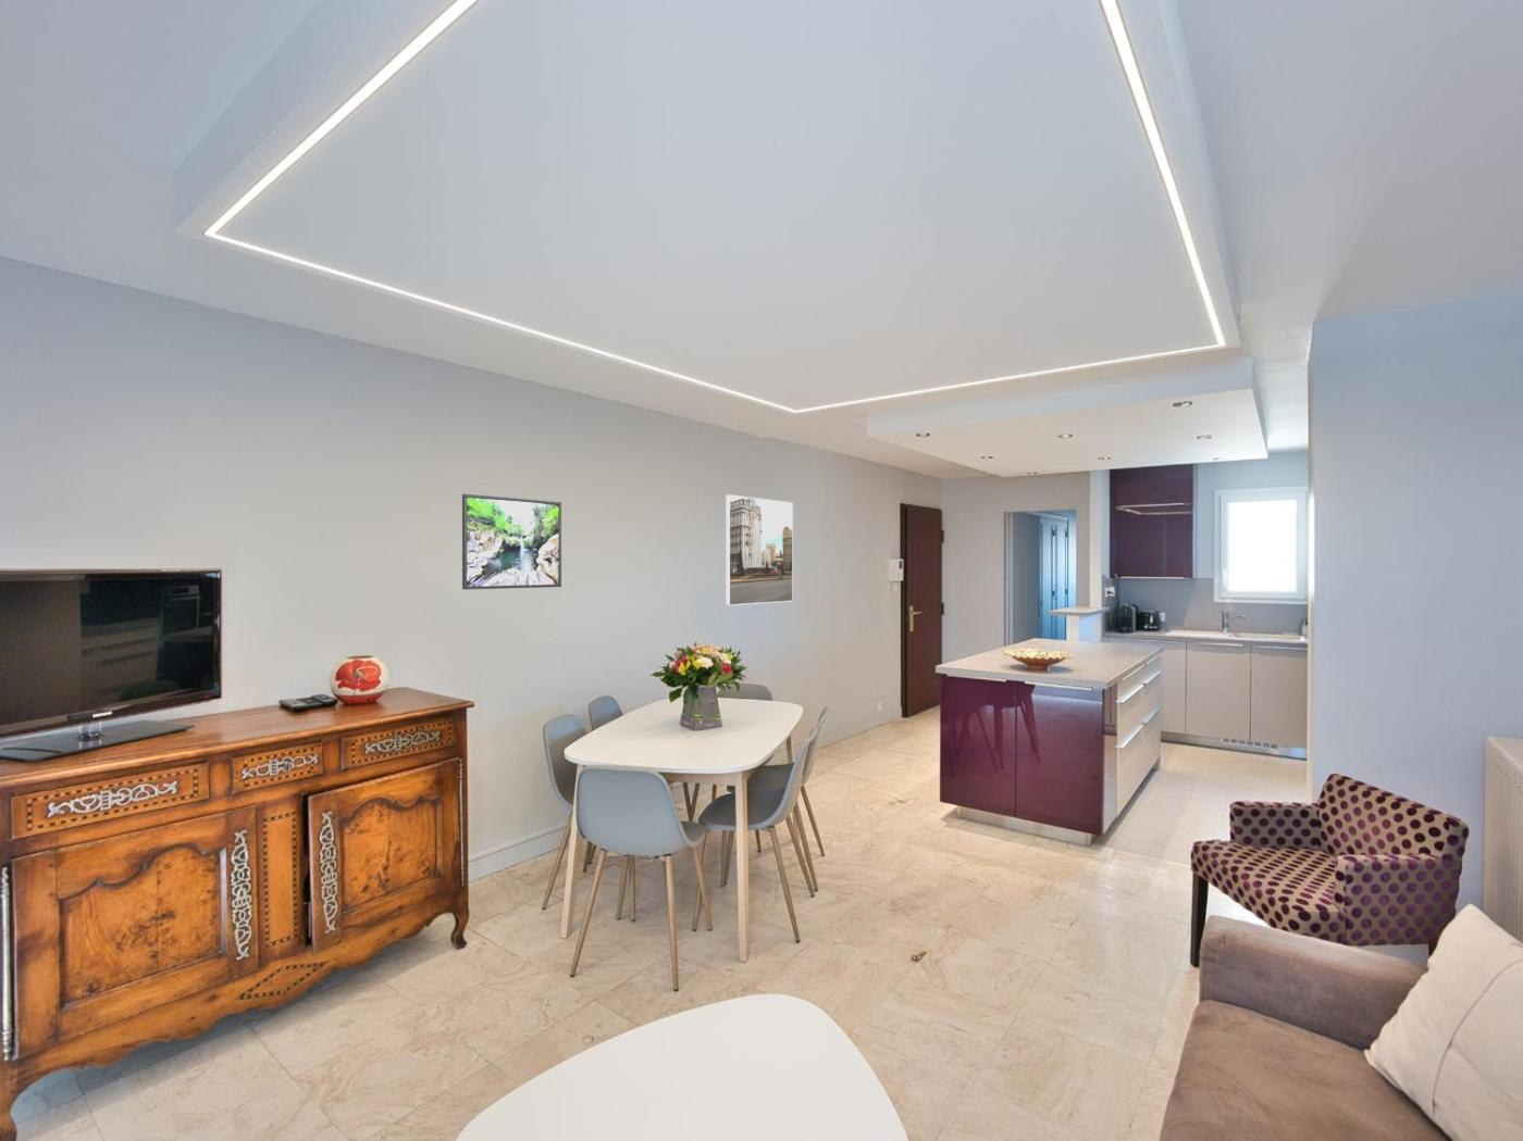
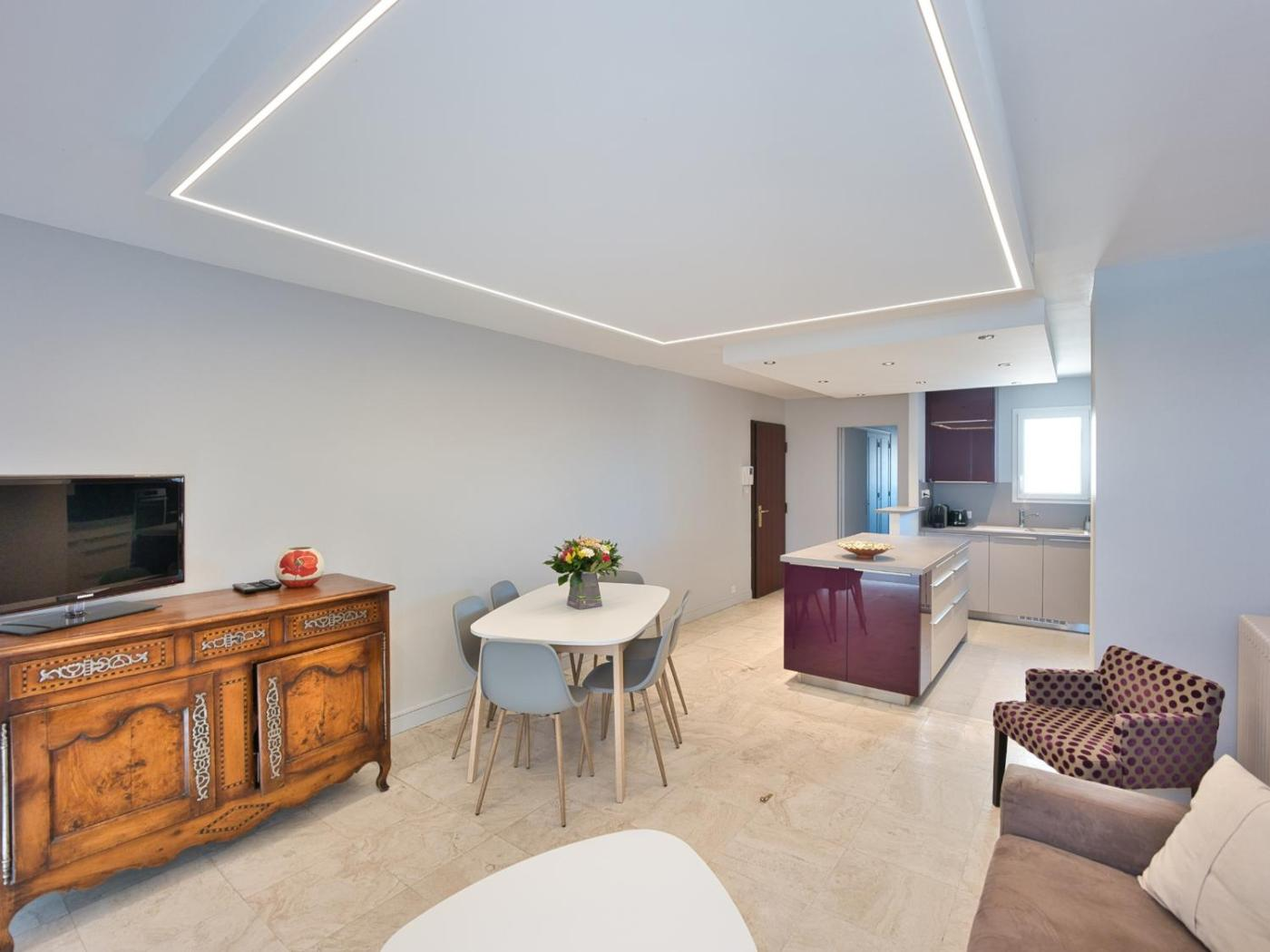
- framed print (514, 542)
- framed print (760, 551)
